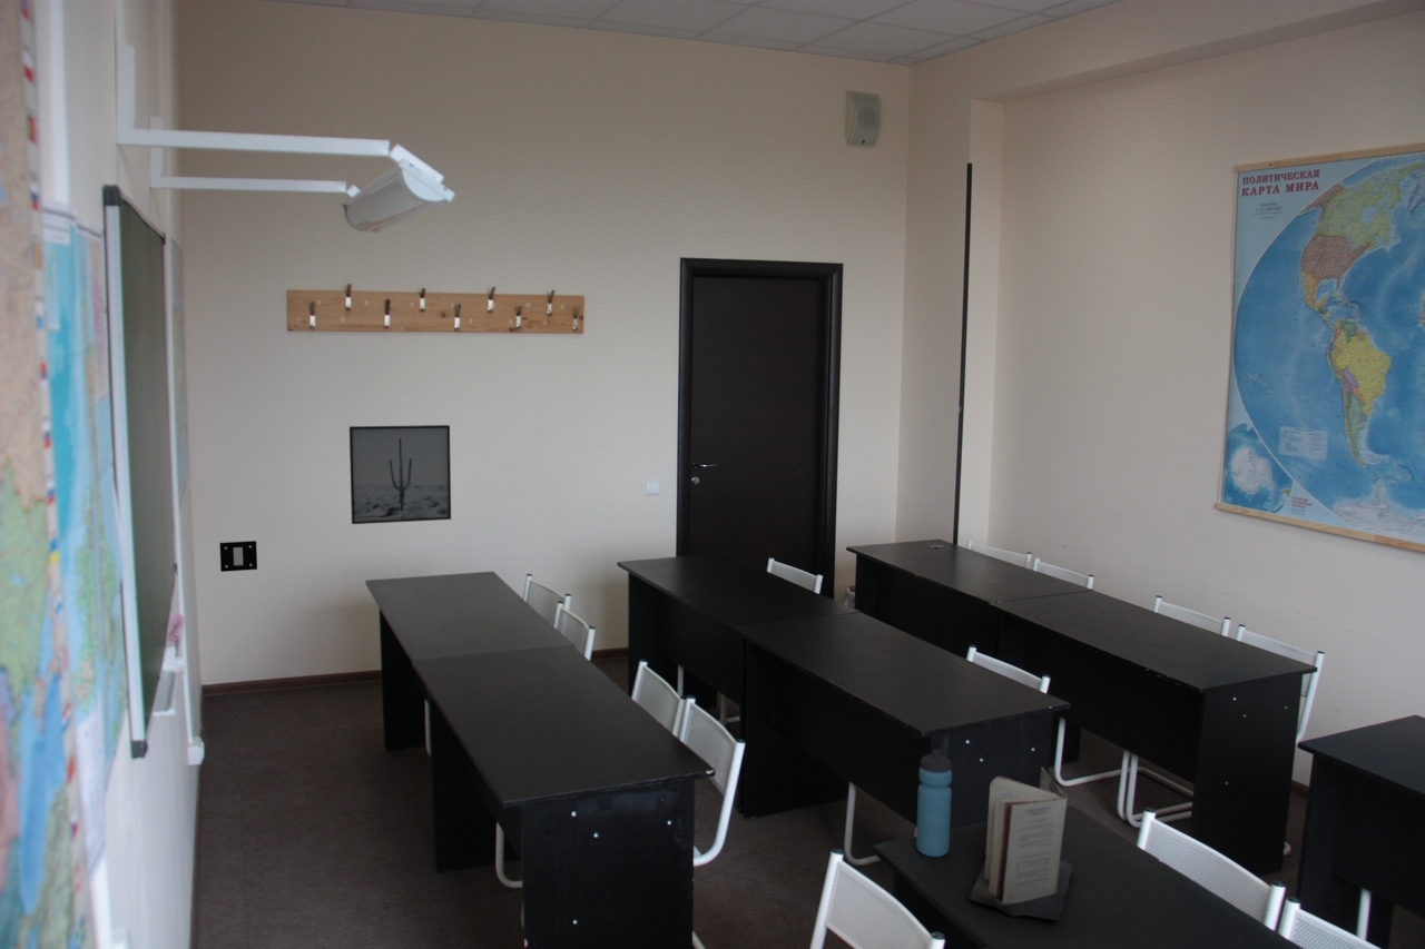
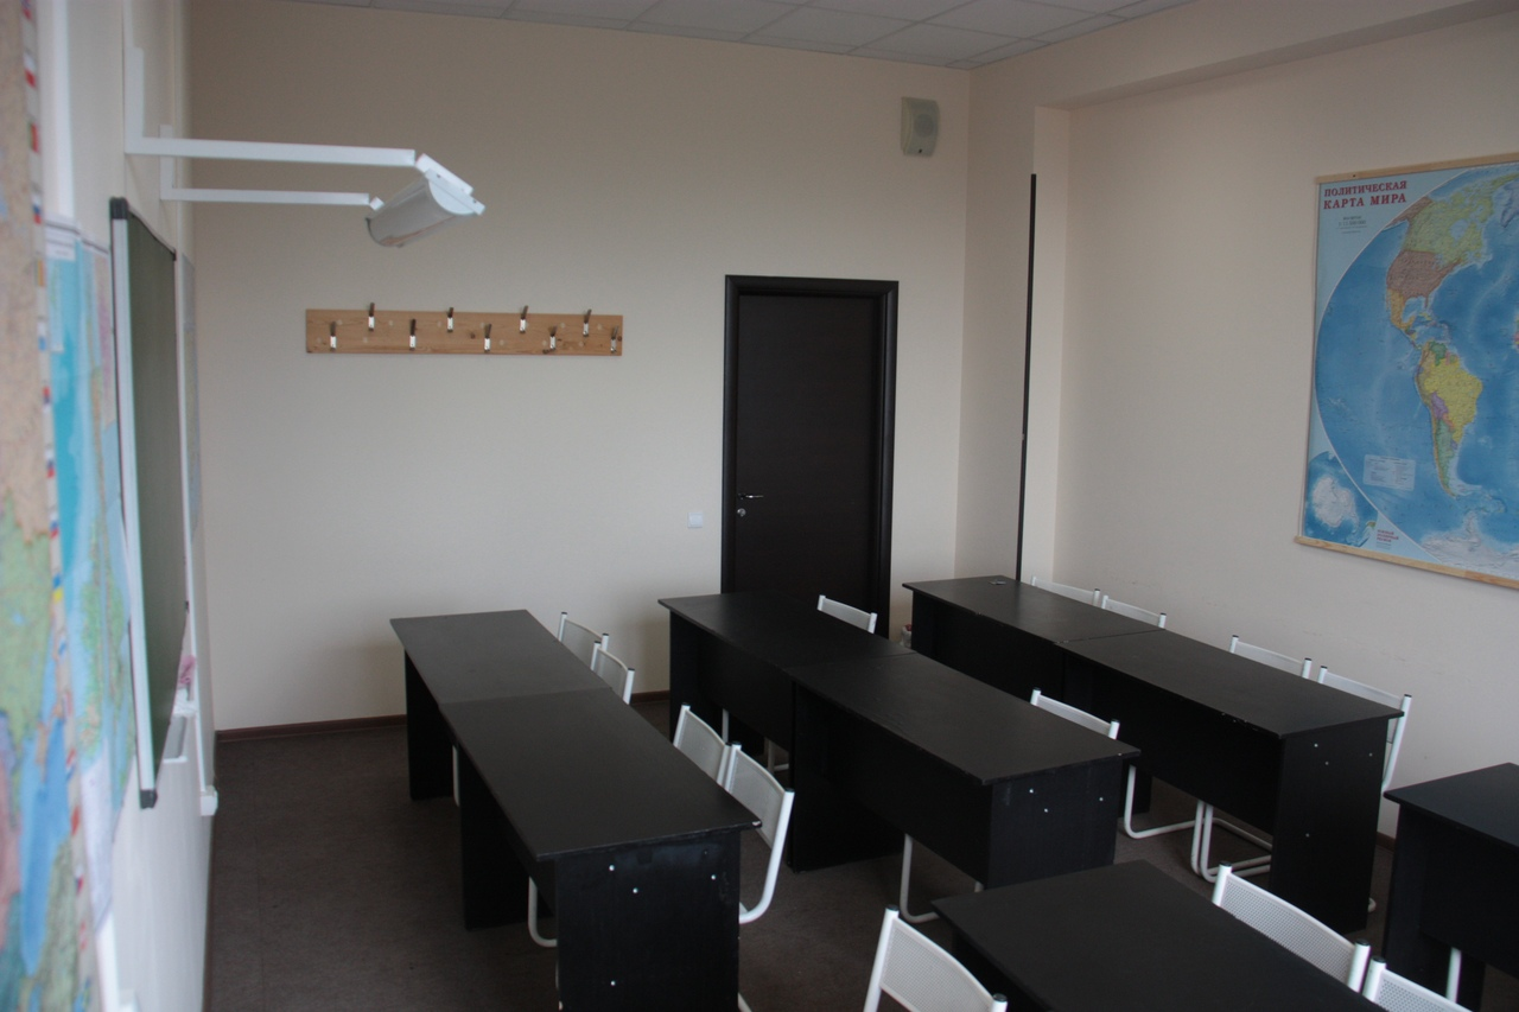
- light switch (238, 556)
- wall art (401, 473)
- book (1024, 836)
- water bottle (934, 801)
